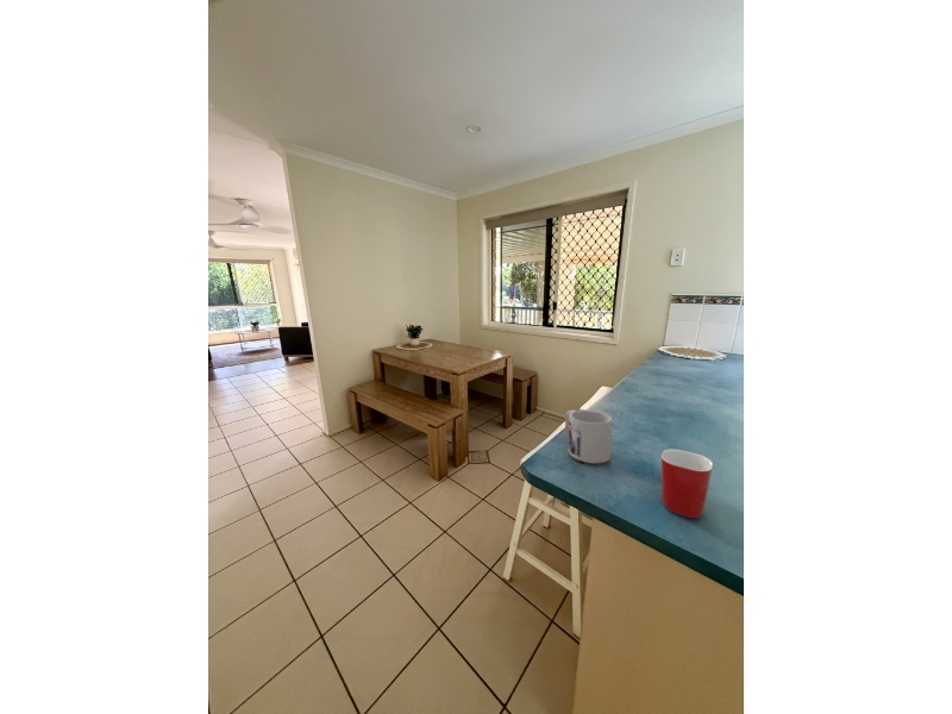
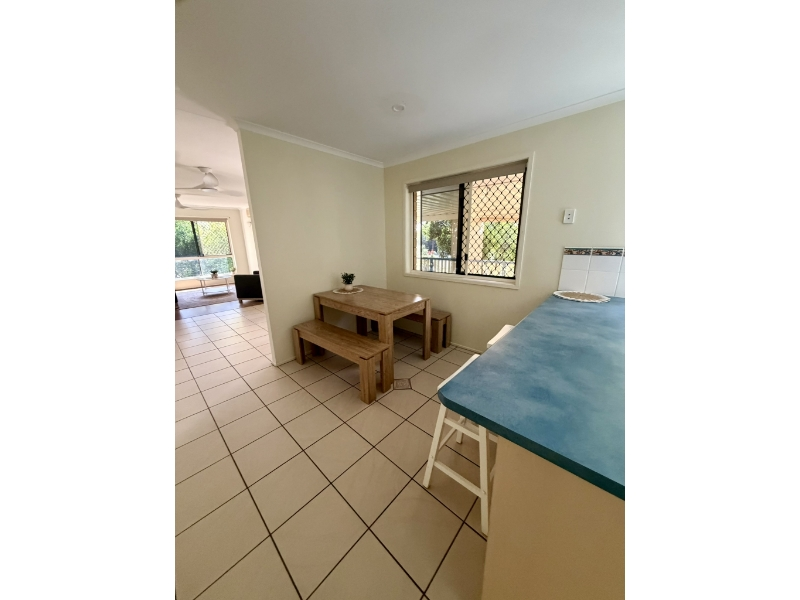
- mug (583, 432)
- mug (685, 478)
